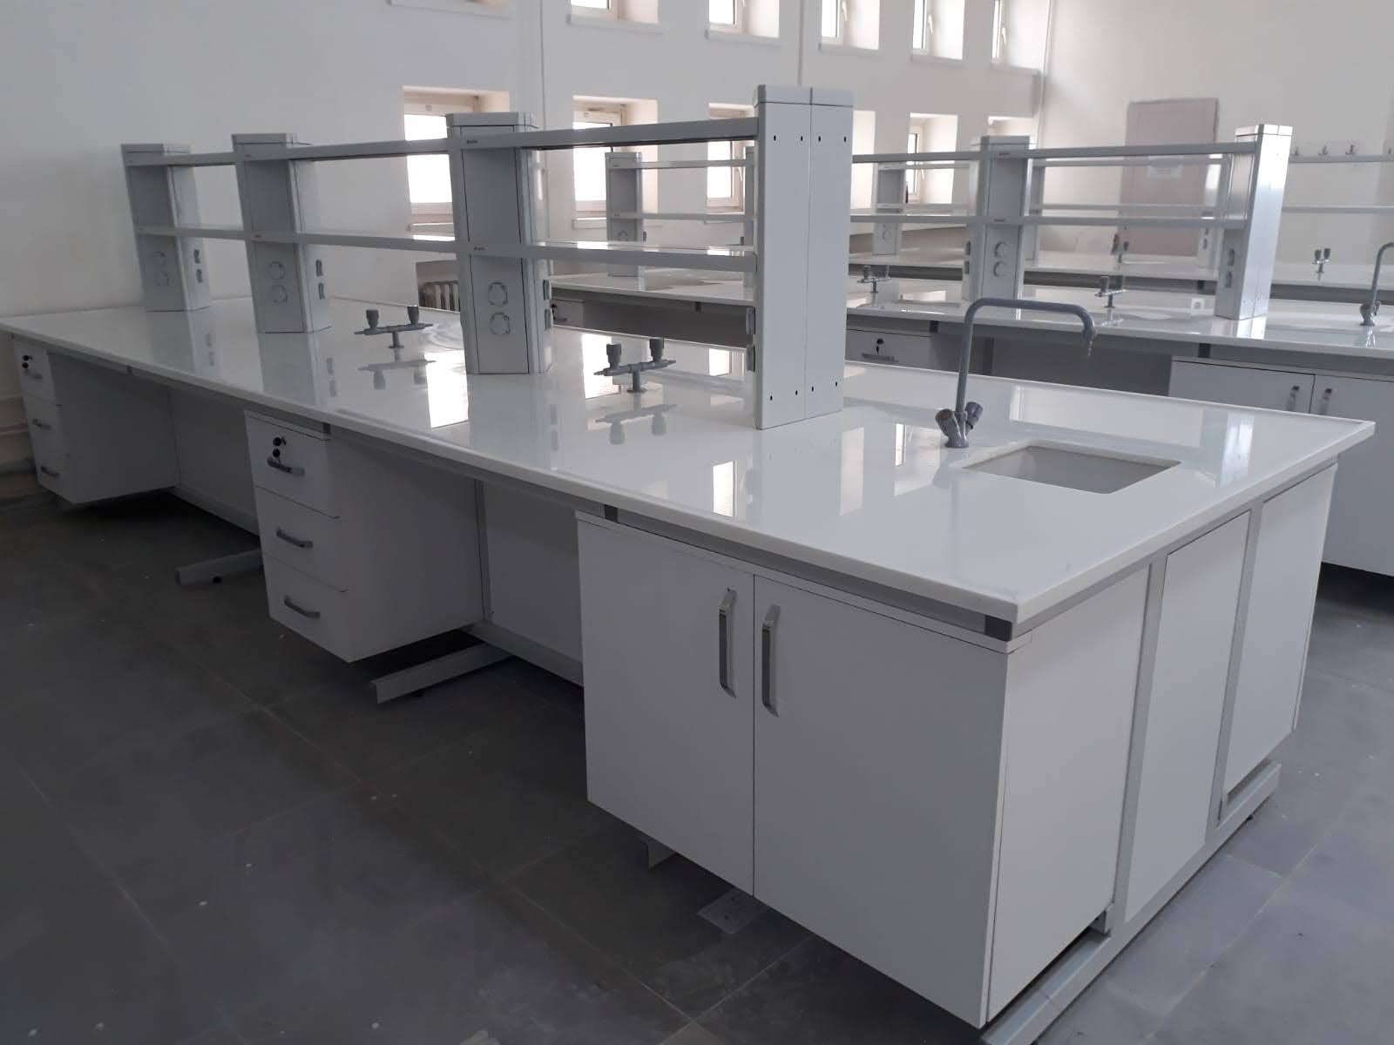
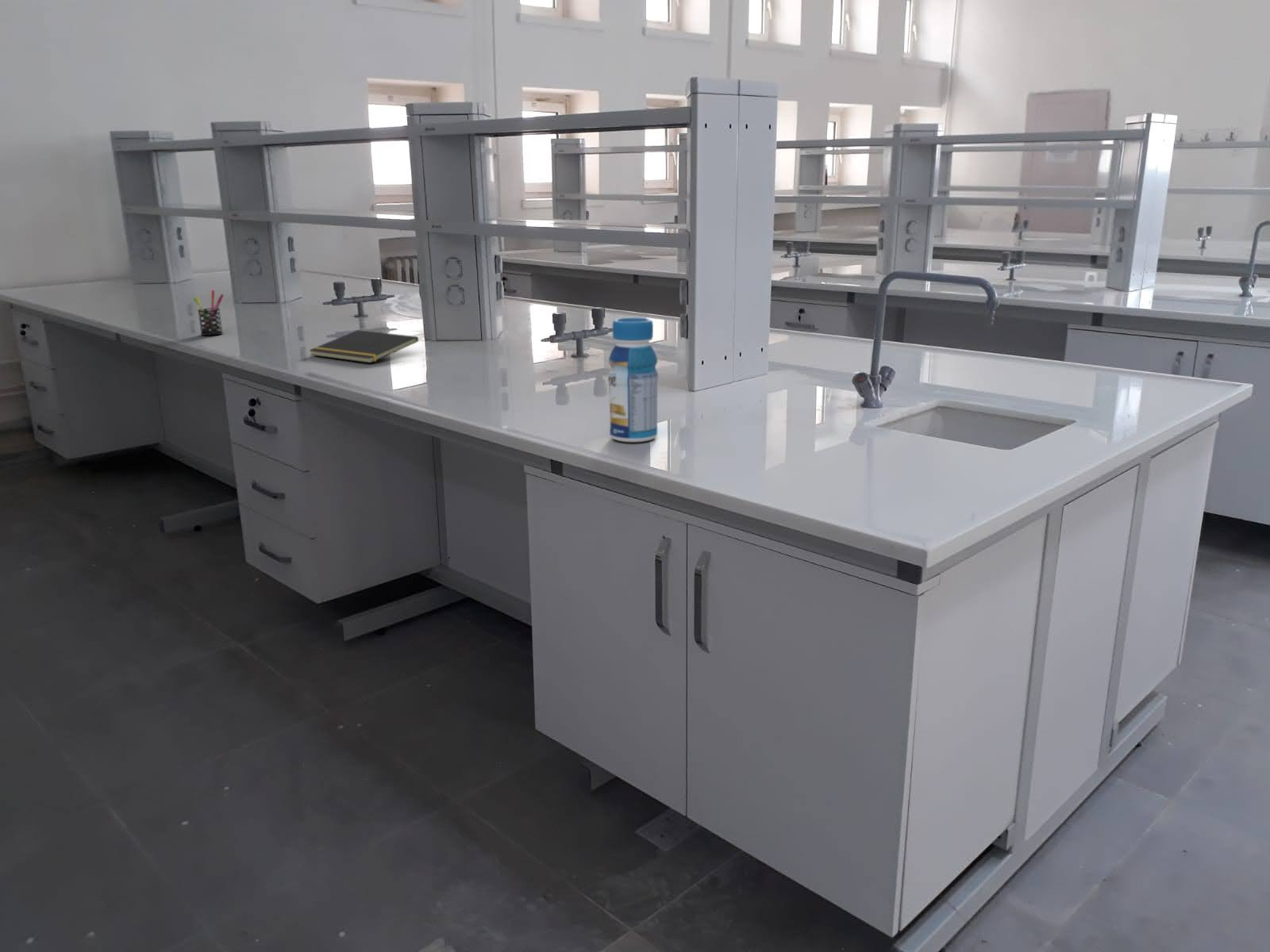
+ notepad (364, 345)
+ pen holder (207, 312)
+ beverage bottle (633, 379)
